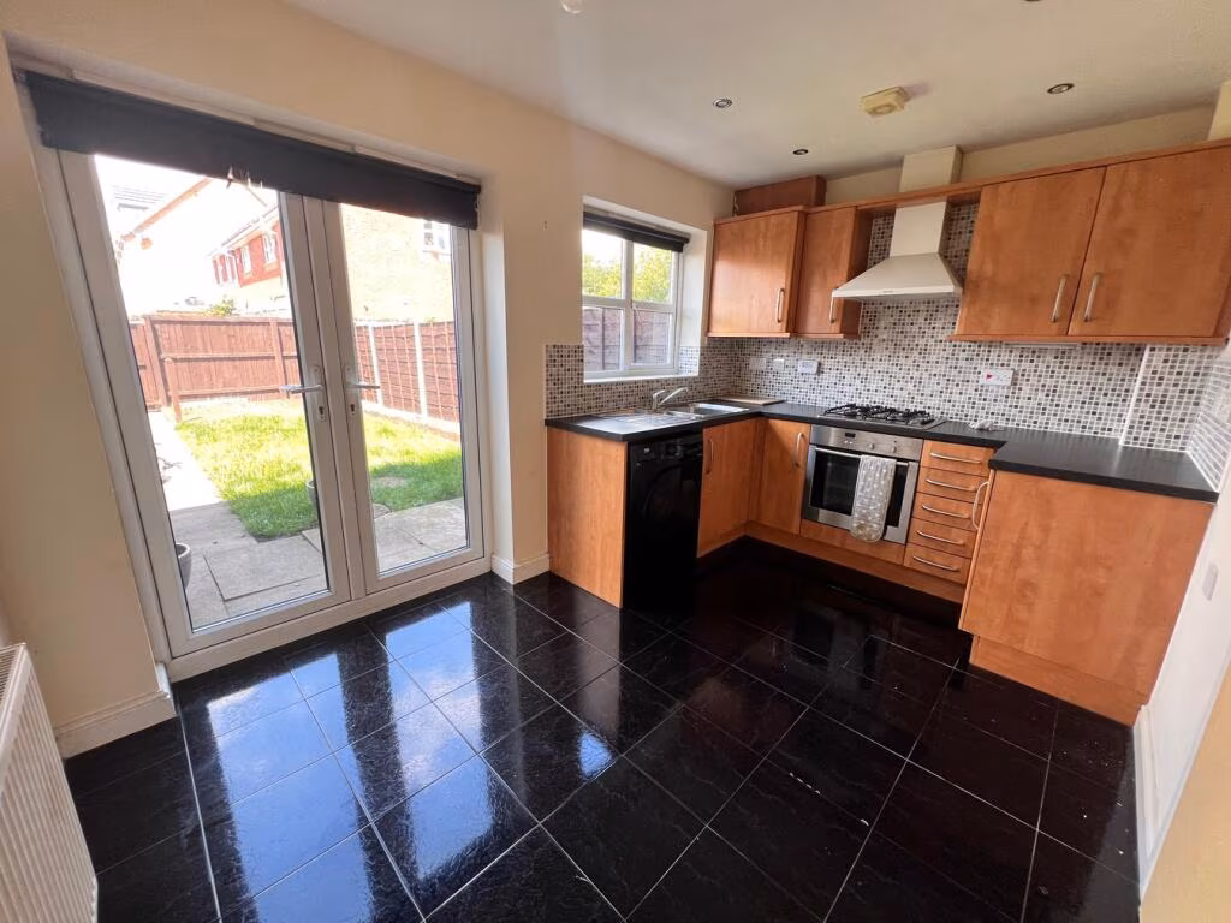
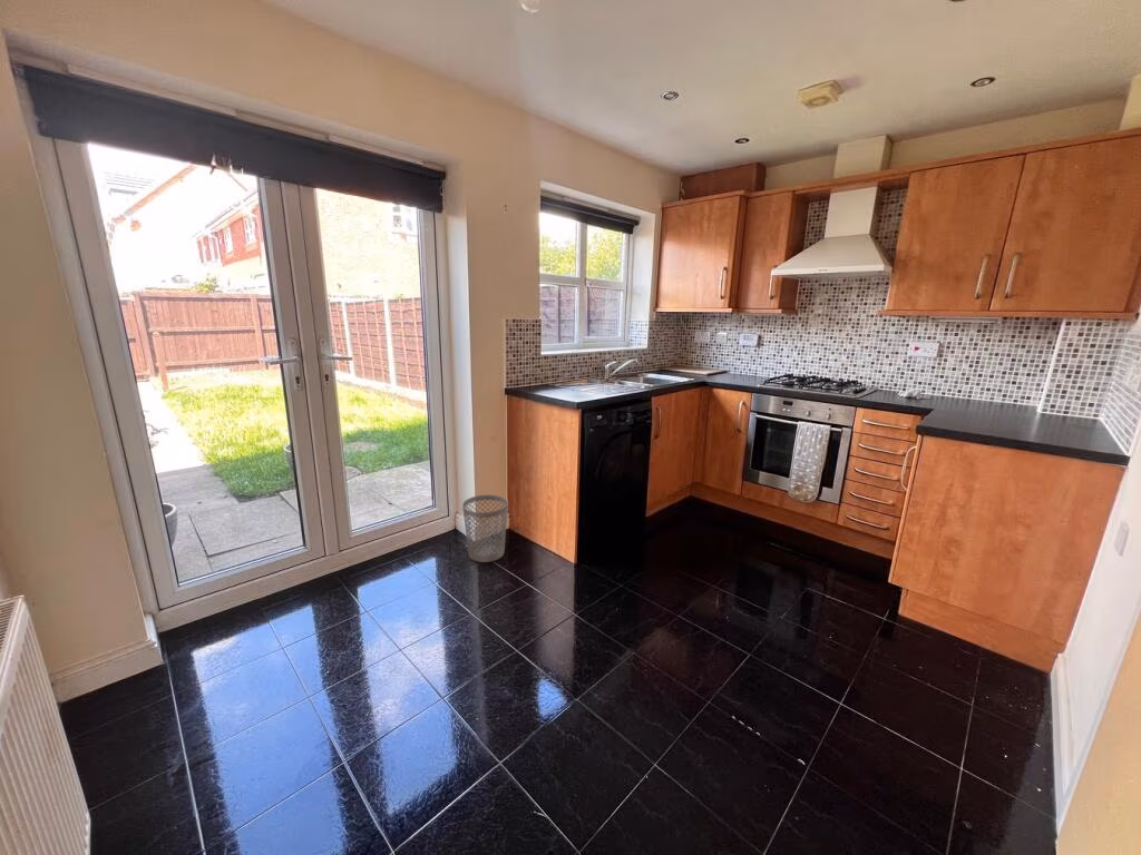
+ wastebasket (485, 528)
